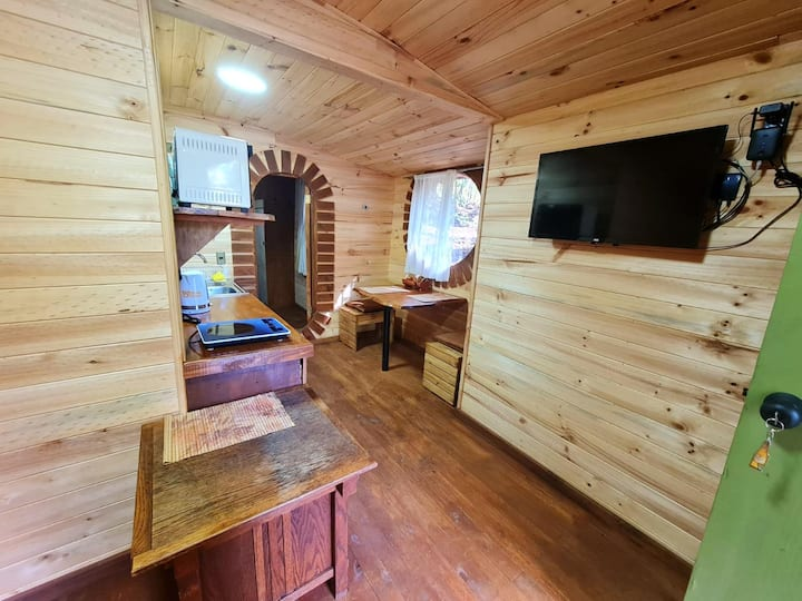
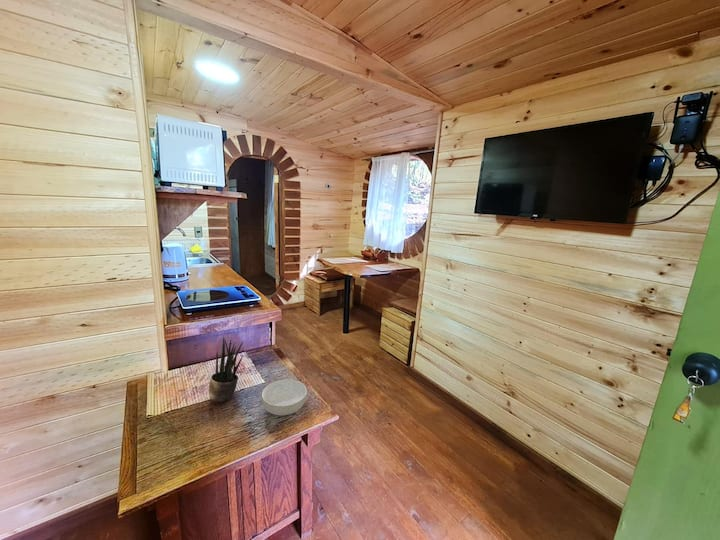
+ potted plant (226, 367)
+ cereal bowl (284, 399)
